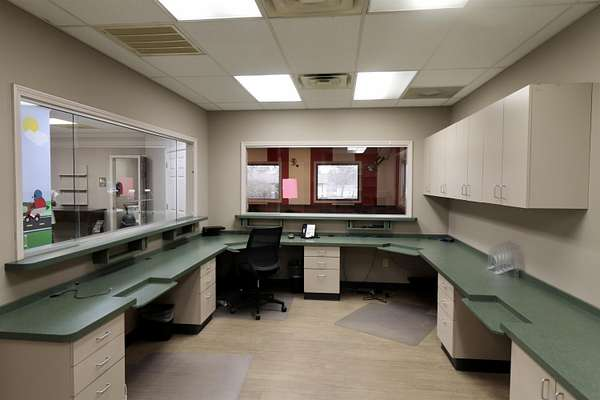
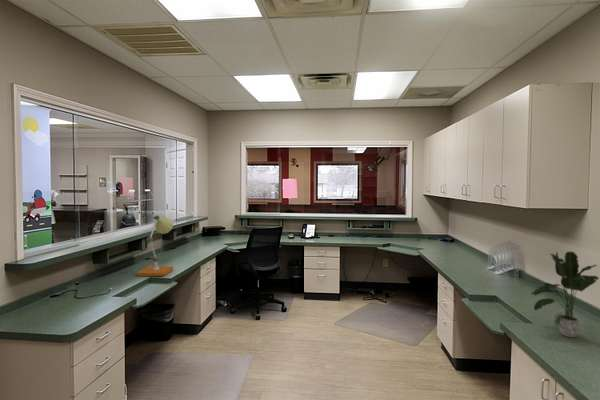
+ desk lamp (152, 245)
+ potted plant (565, 291)
